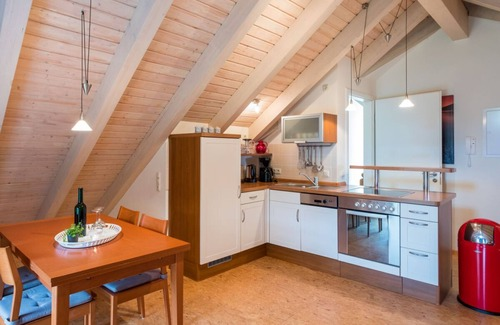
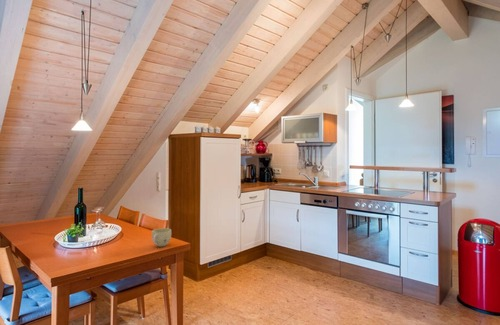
+ cup (160, 238)
